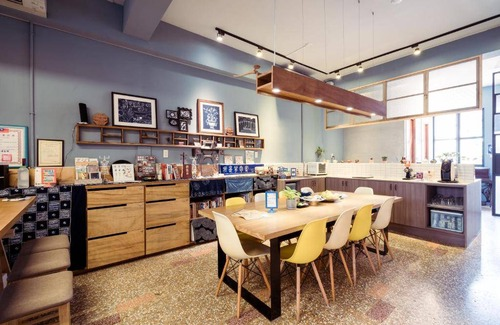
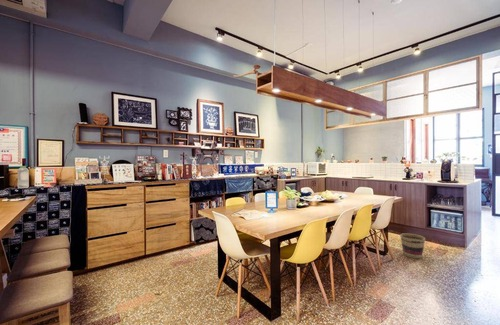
+ basket (412, 245)
